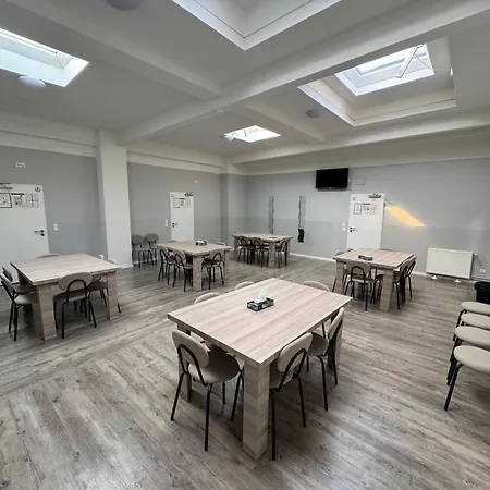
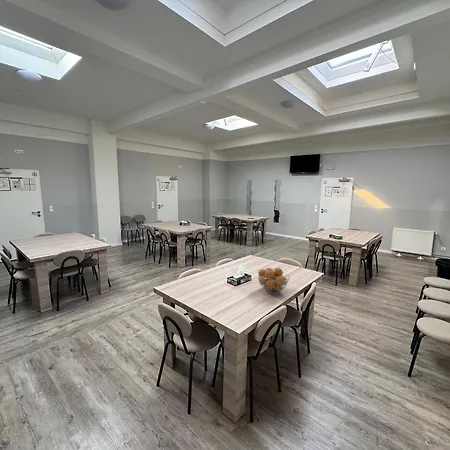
+ fruit basket (272, 280)
